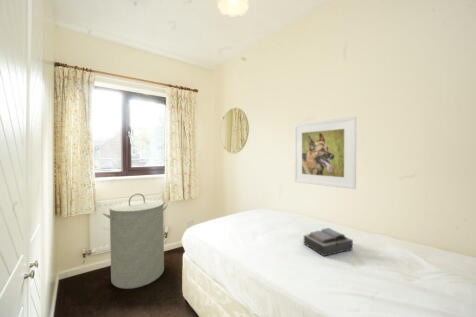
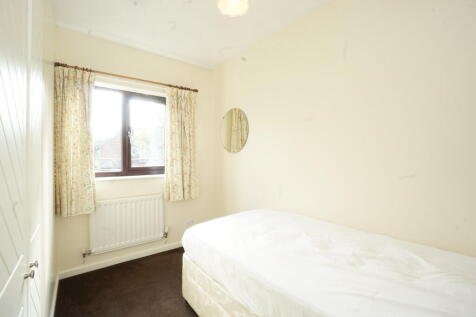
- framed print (321, 153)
- bible (327, 239)
- laundry hamper (138, 233)
